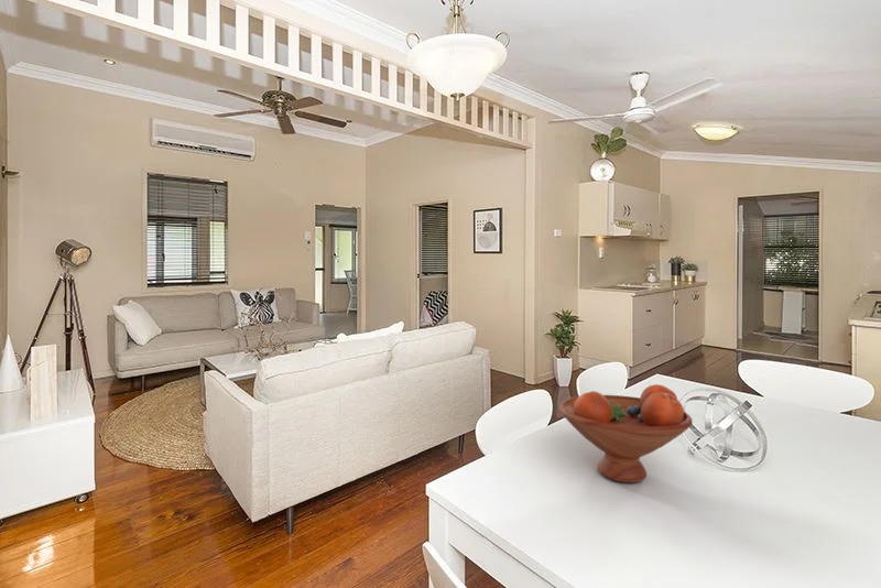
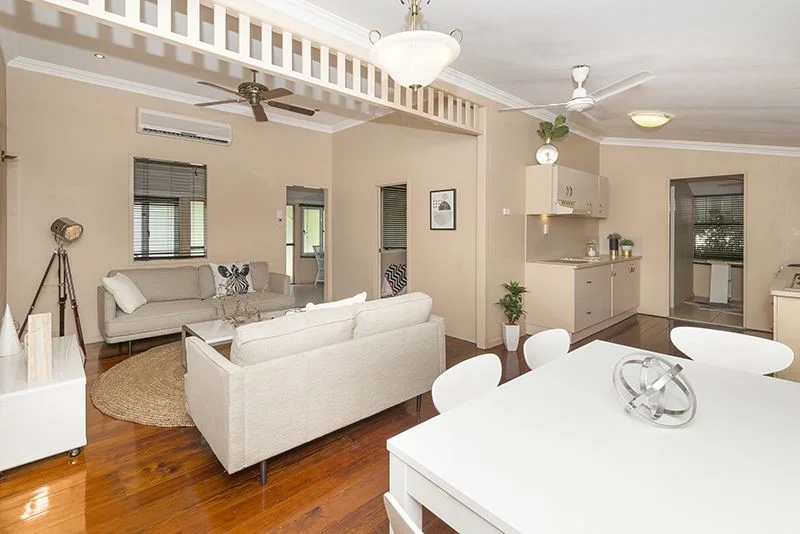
- fruit bowl (621, 428)
